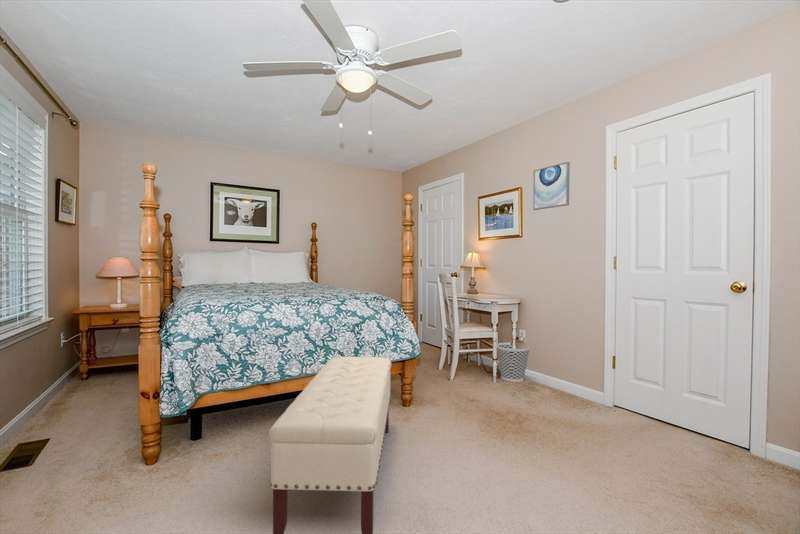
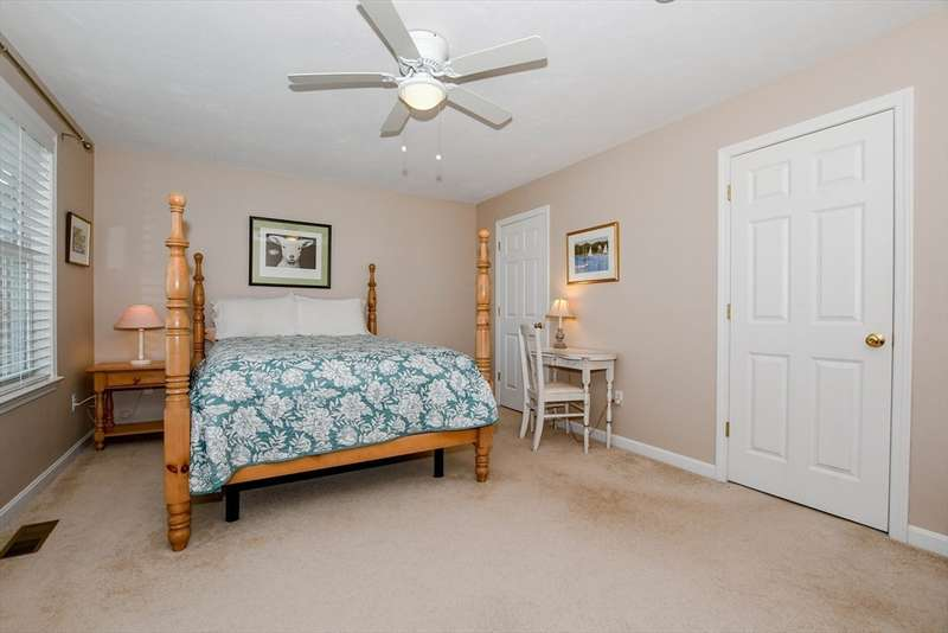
- wastebasket (512, 362)
- wall art (550, 187)
- bench (345, 426)
